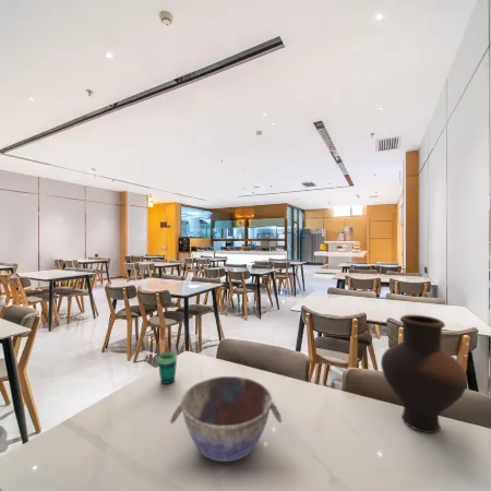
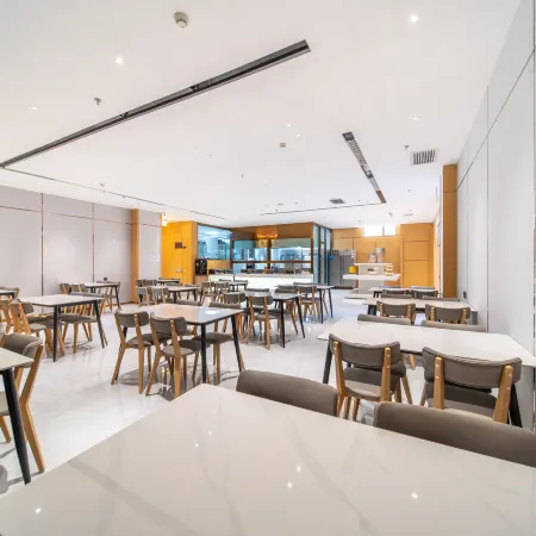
- bowl (226, 421)
- cup (167, 368)
- vase (421, 371)
